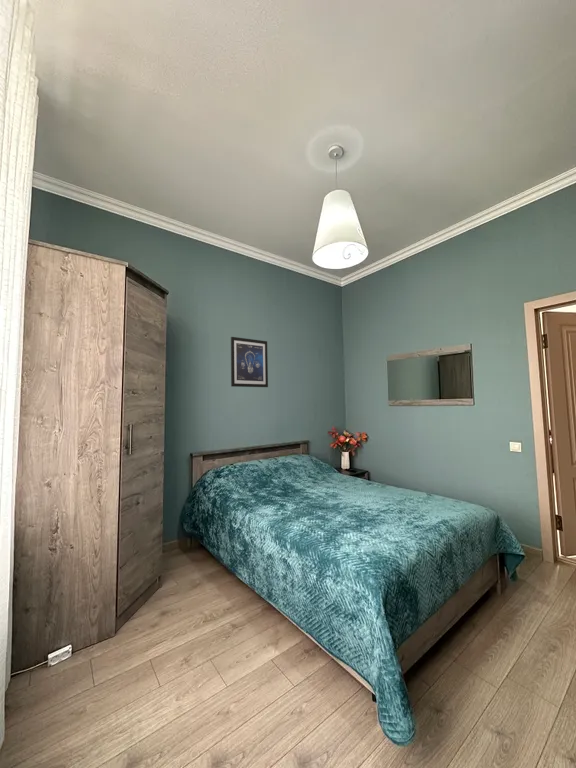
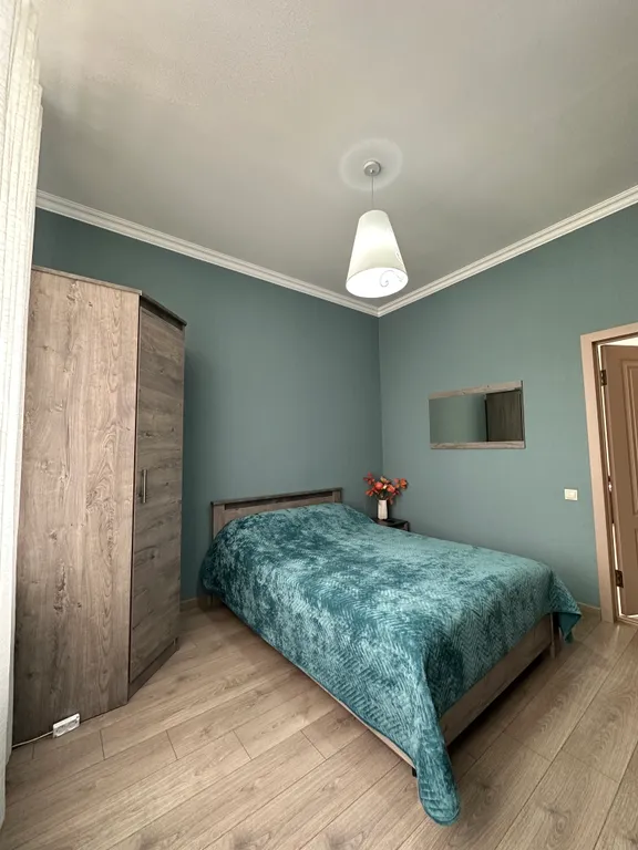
- wall art (249, 362)
